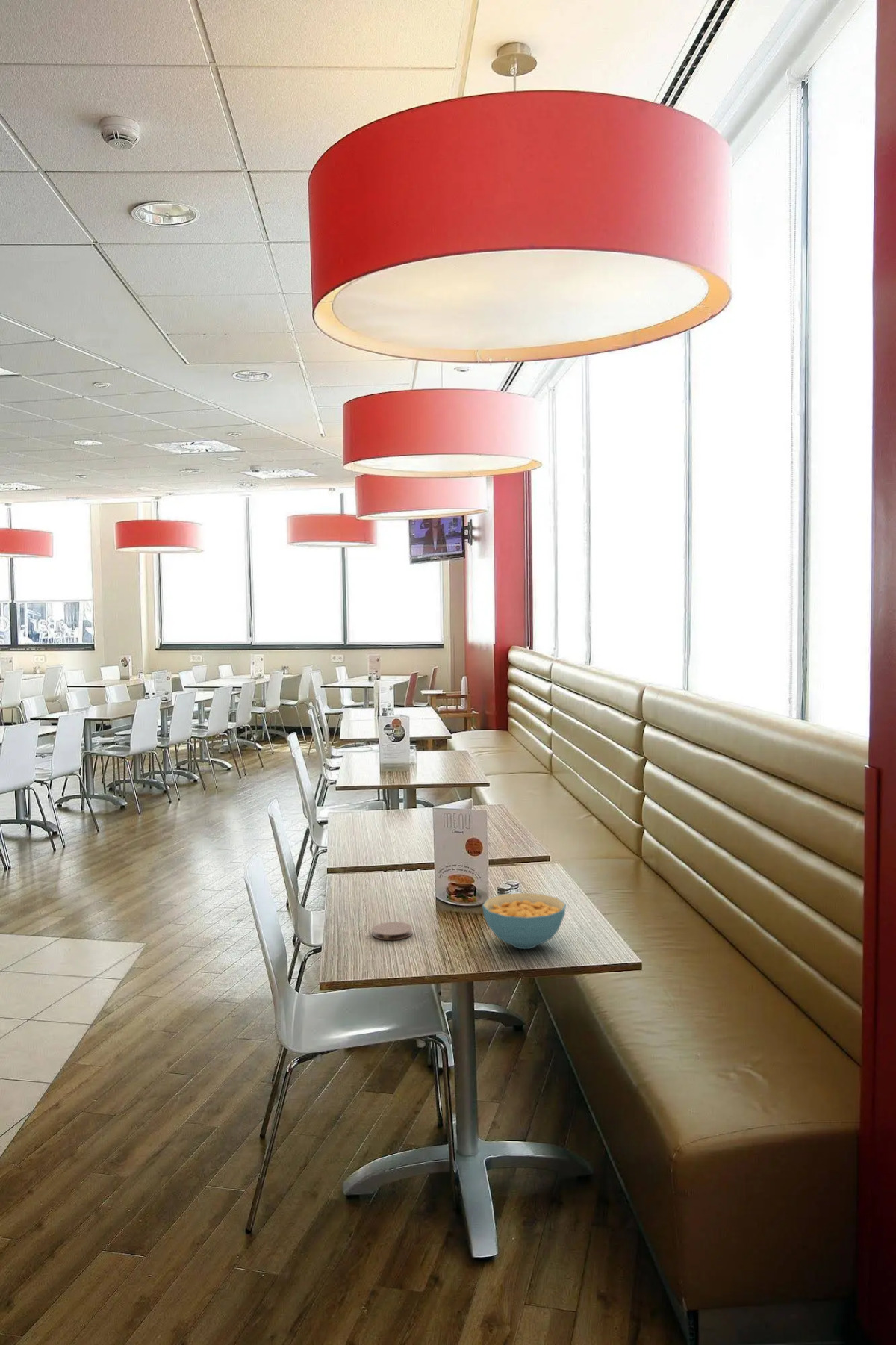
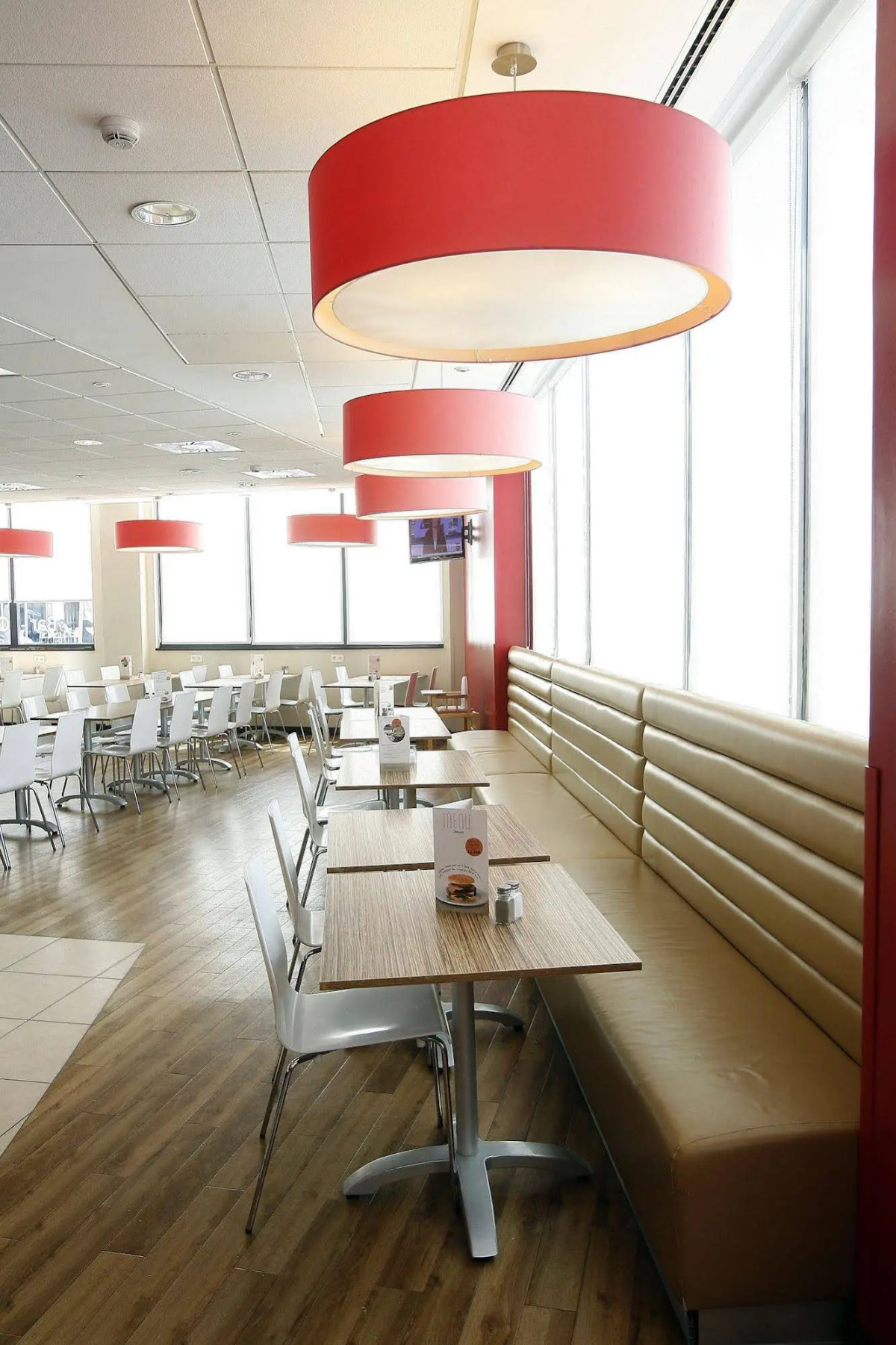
- cereal bowl (524, 925)
- coaster (392, 931)
